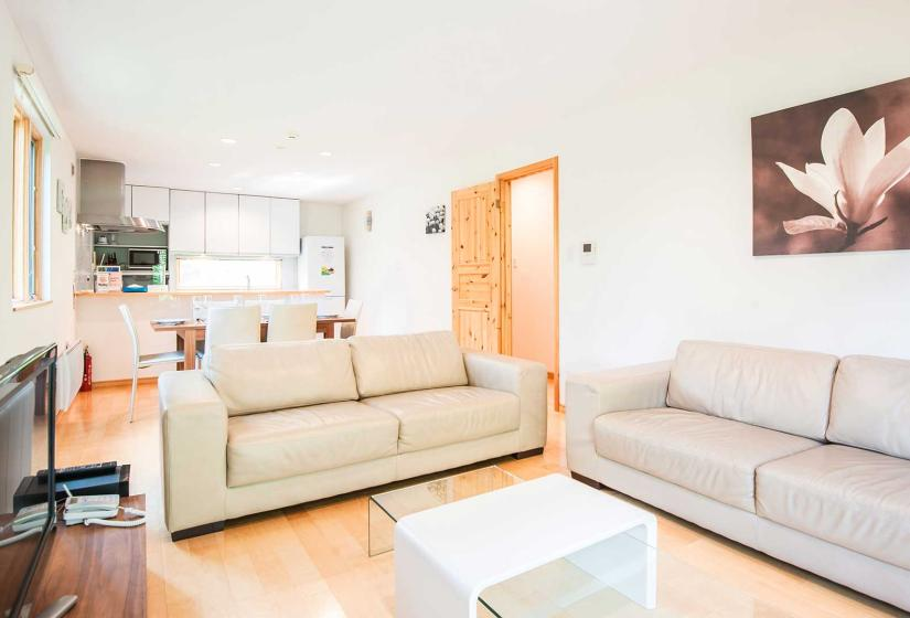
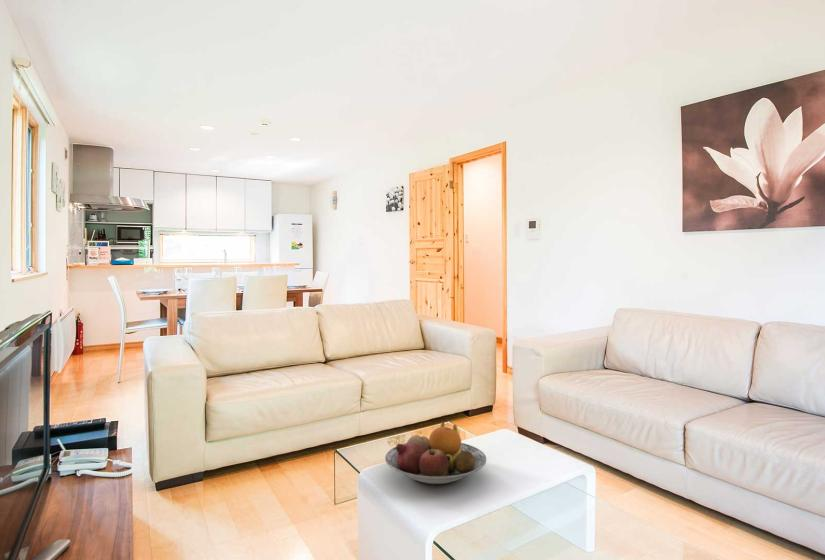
+ fruit bowl (435, 452)
